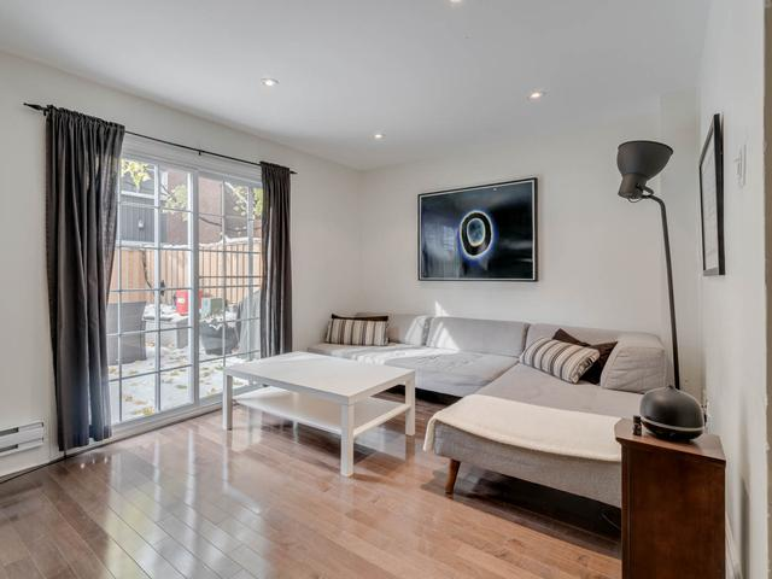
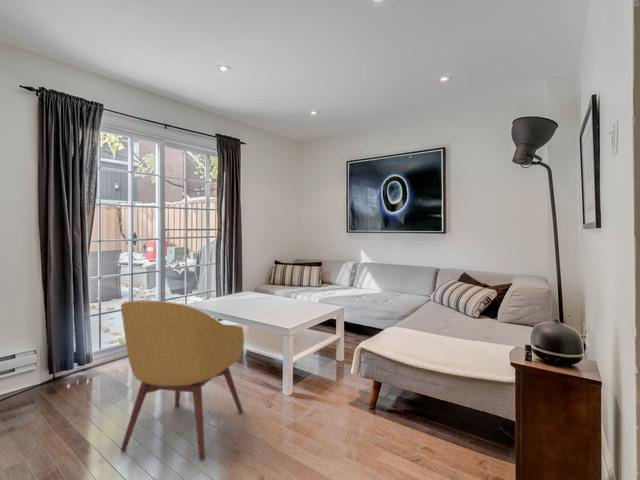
+ chair (184, 361)
